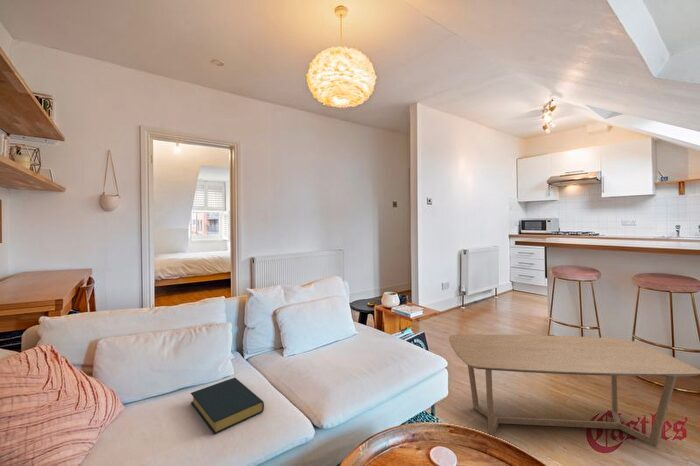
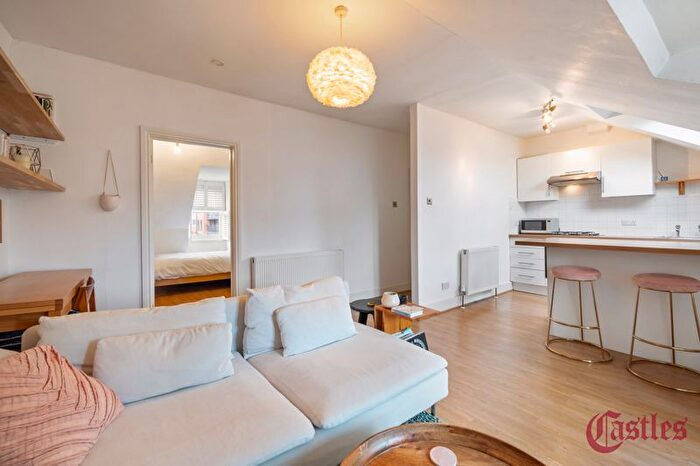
- coffee table (556, 373)
- hardback book (226, 401)
